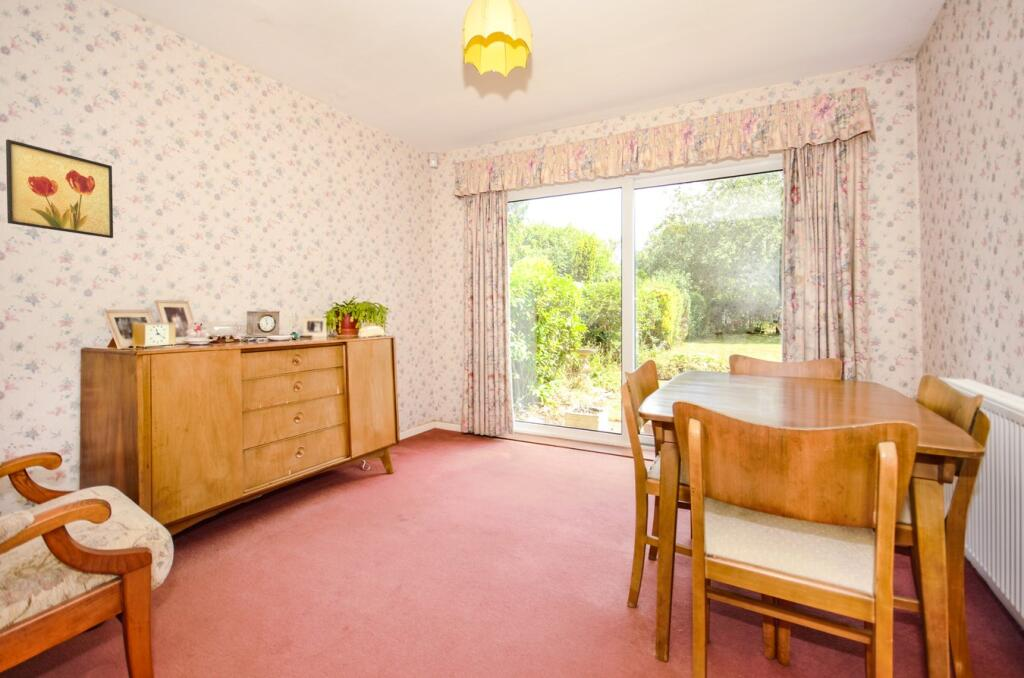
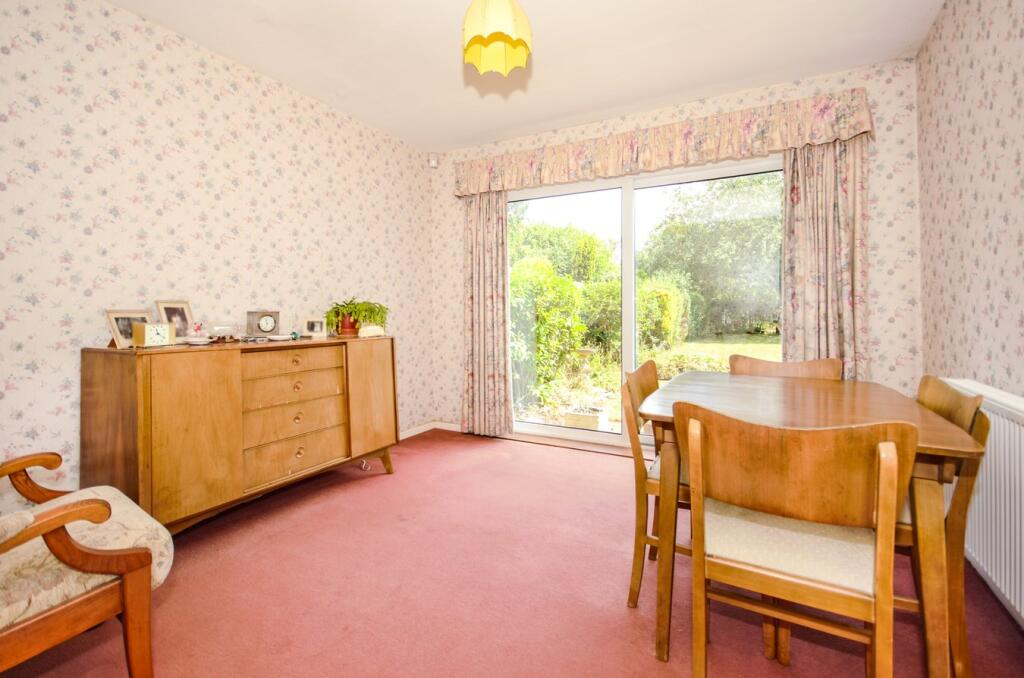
- wall art (62, 192)
